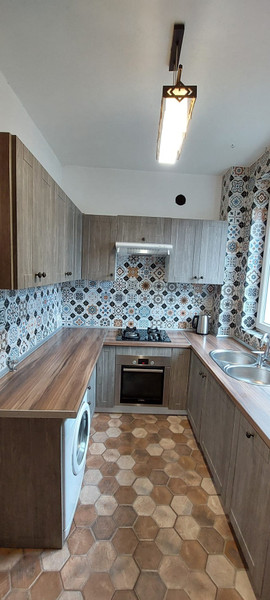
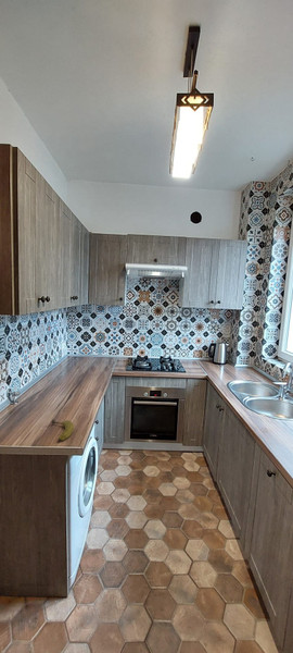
+ fruit (63, 431)
